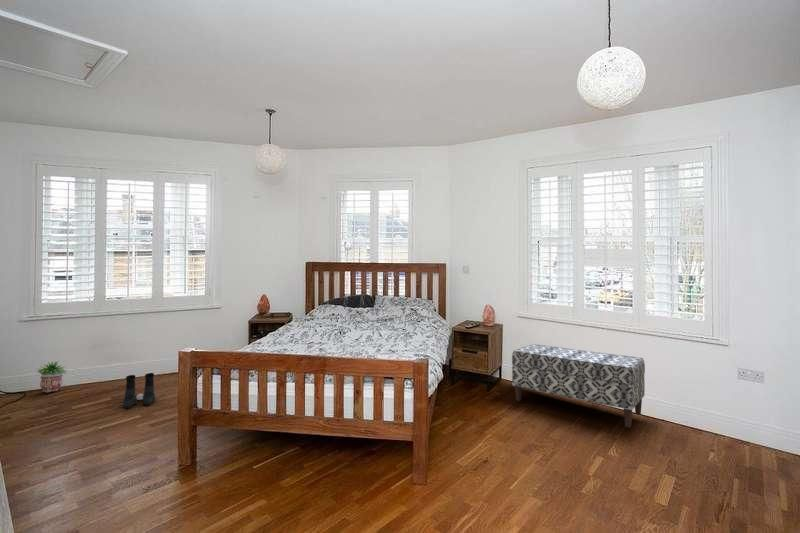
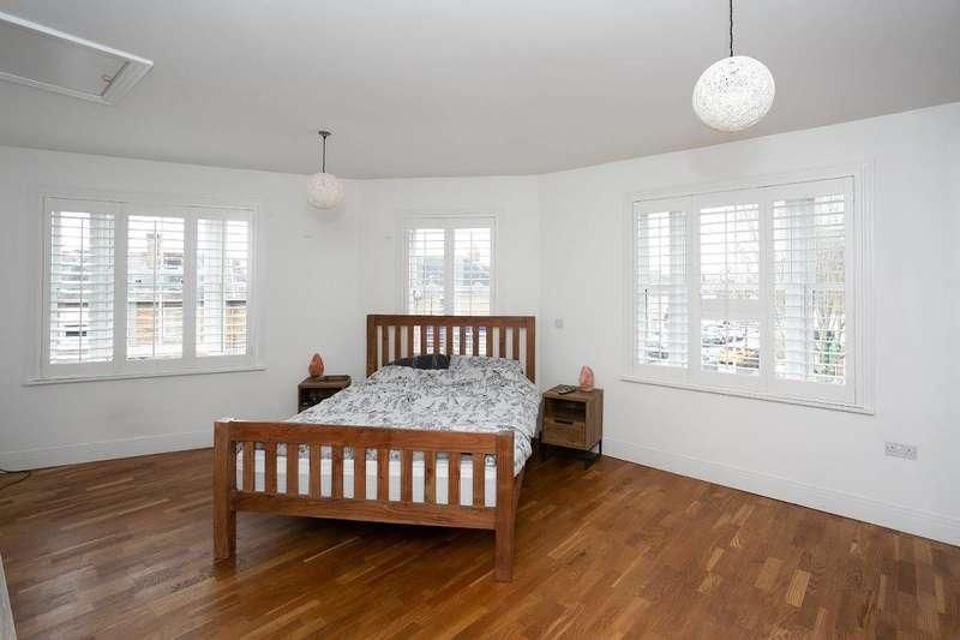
- boots (134, 388)
- potted plant (51, 375)
- bench (575, 380)
